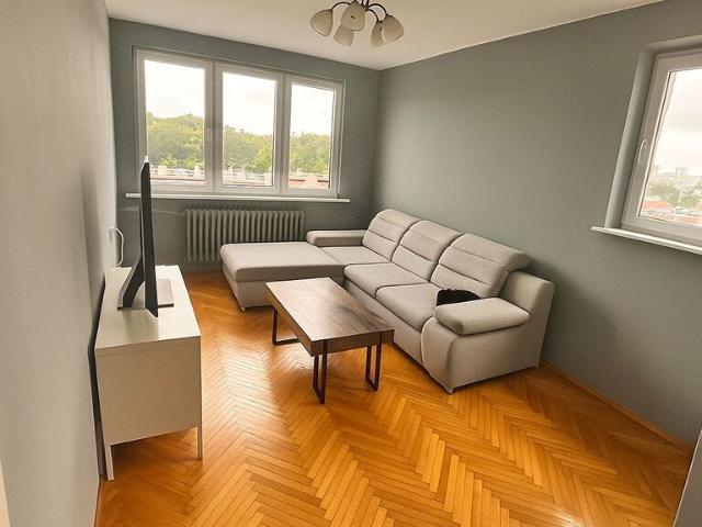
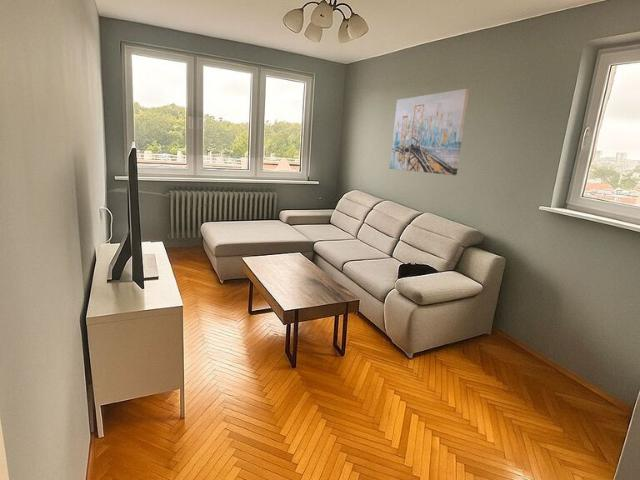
+ wall art (424, 134)
